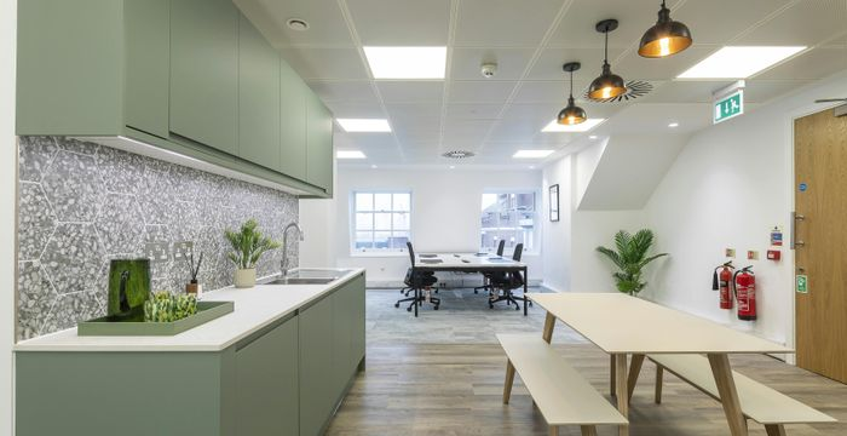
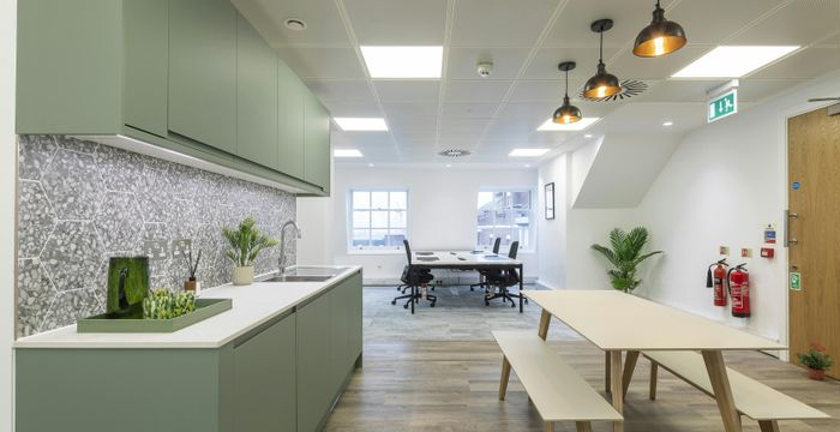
+ potted plant (816, 360)
